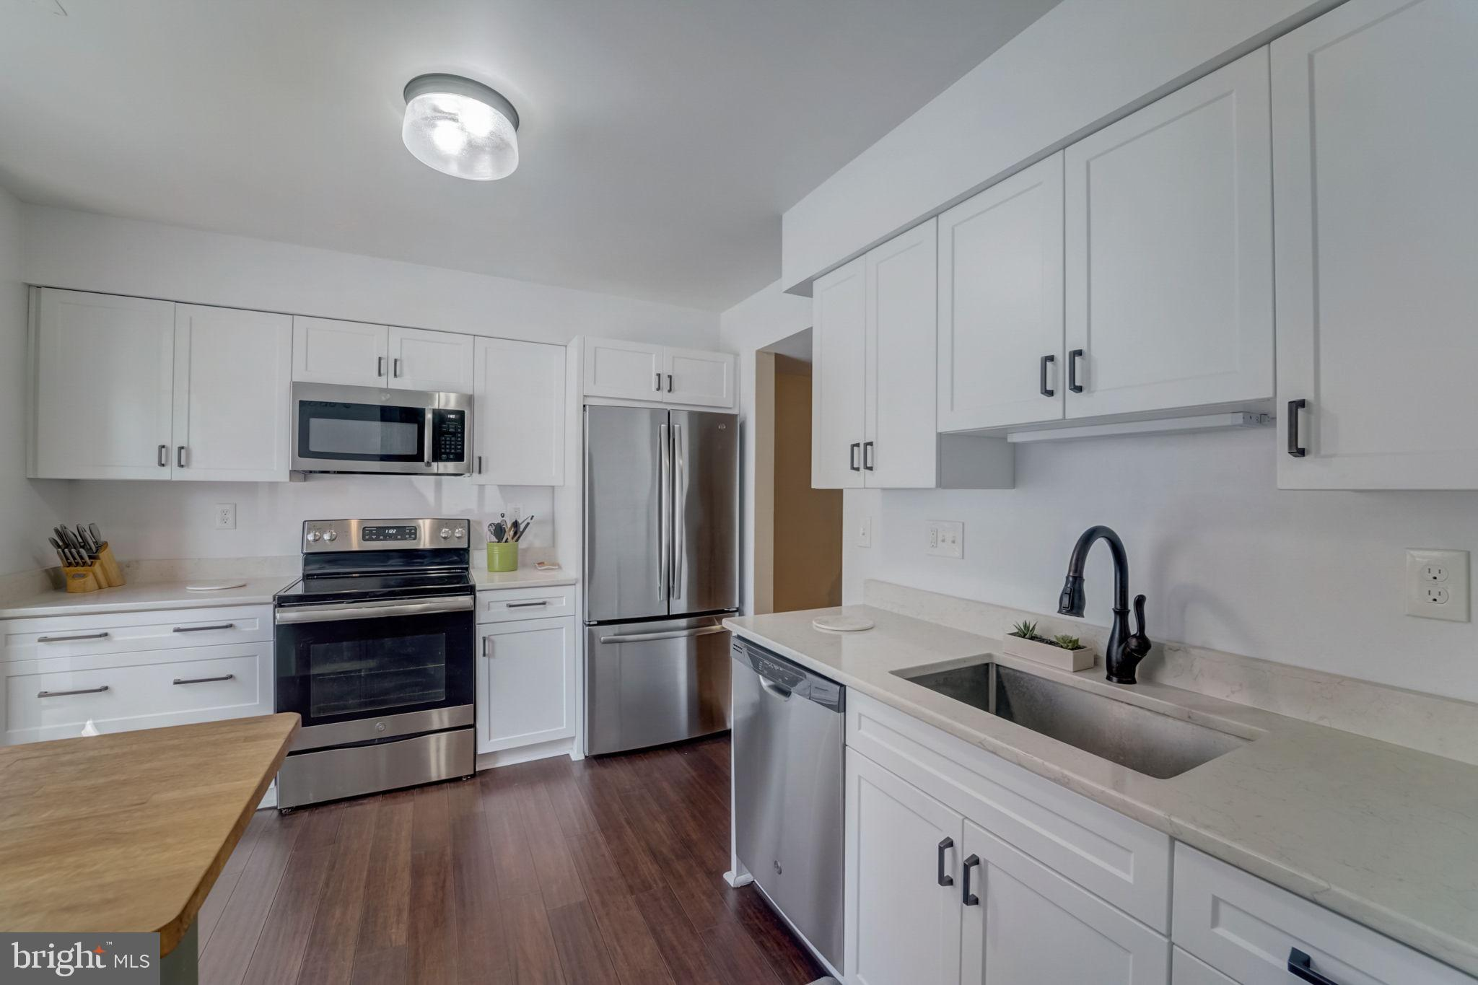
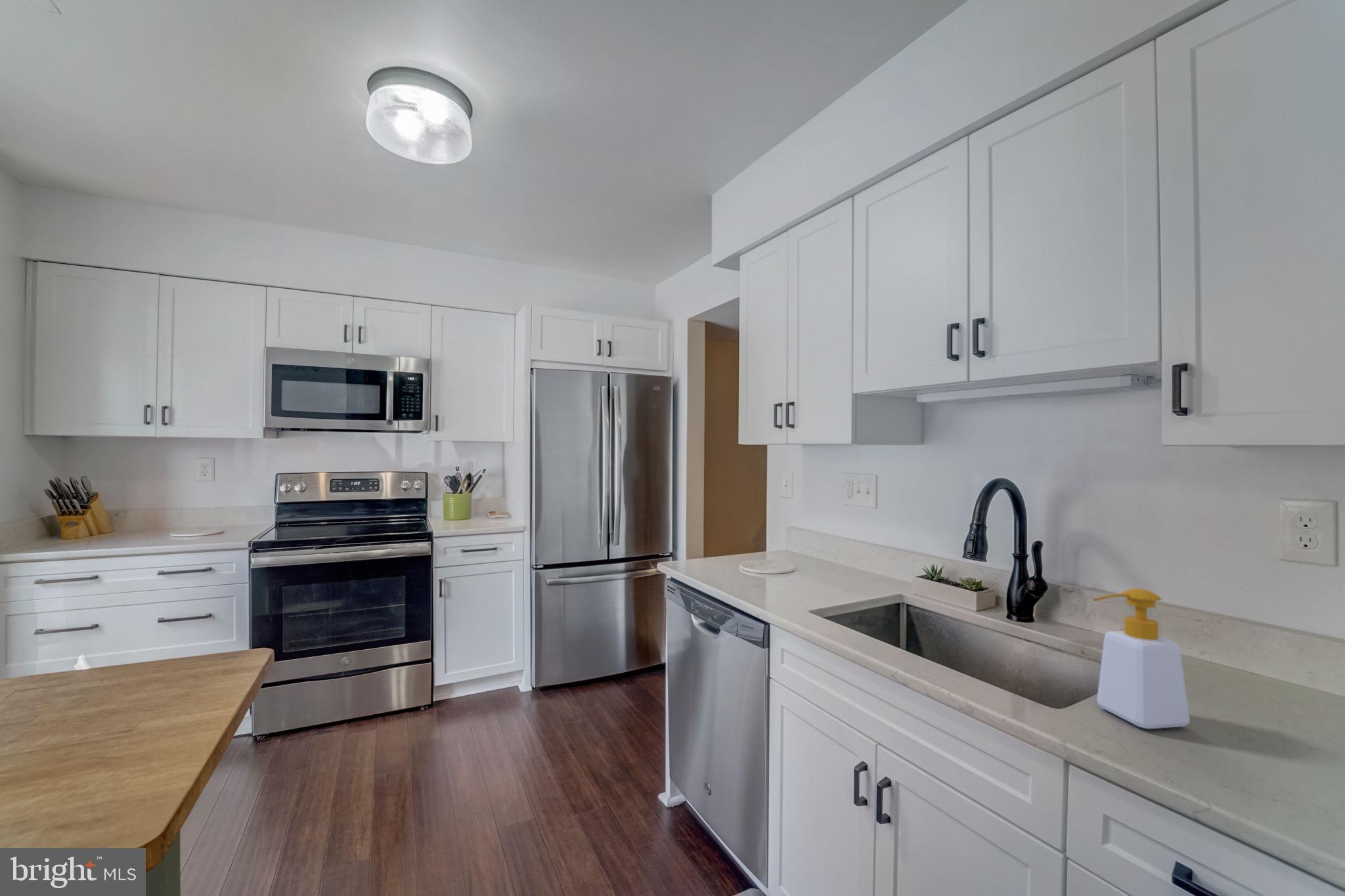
+ soap bottle (1130, 653)
